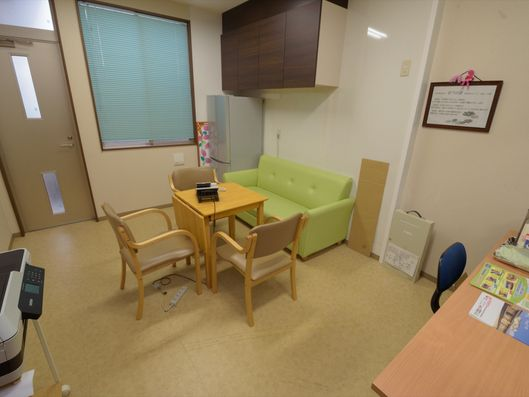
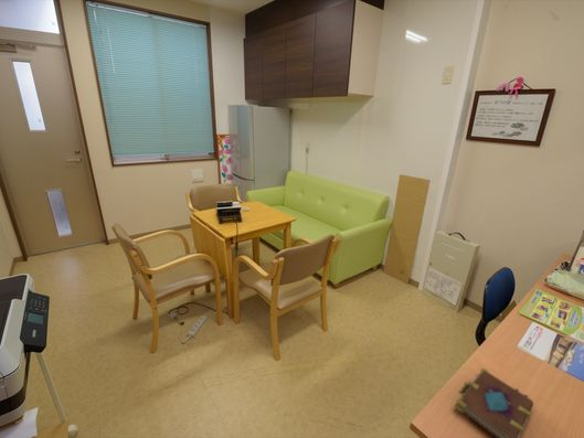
+ book (495, 397)
